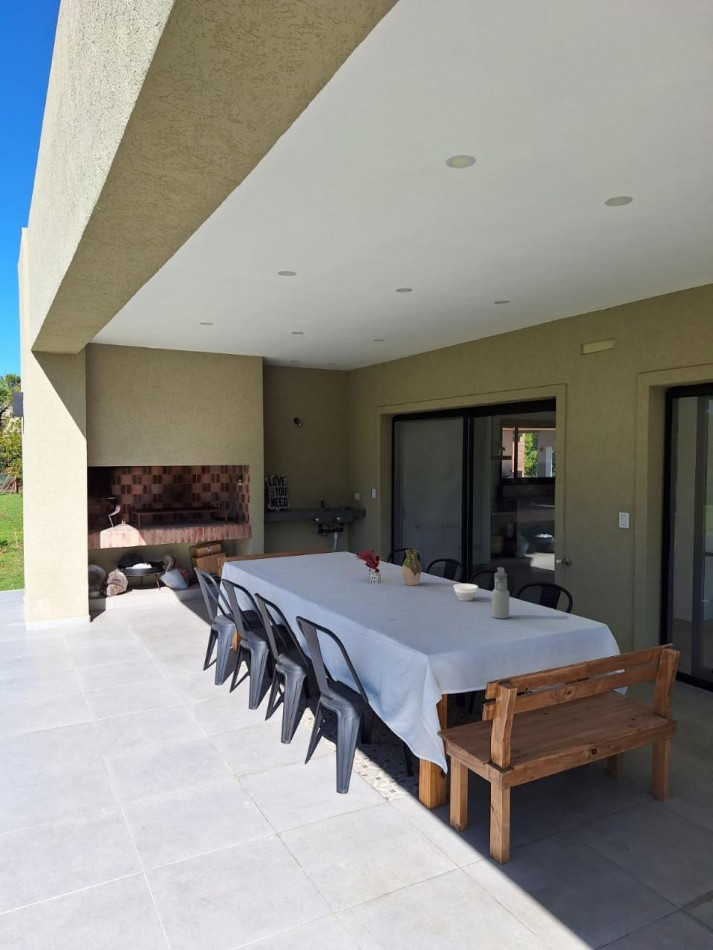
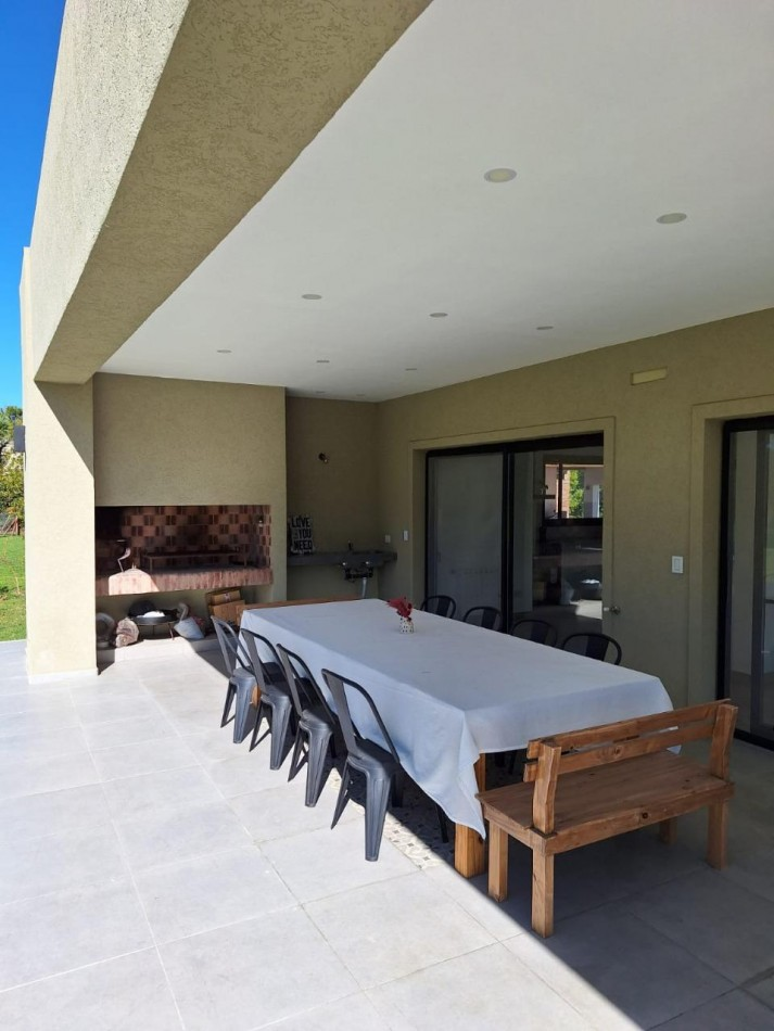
- pitcher (411, 567)
- bowl (465, 592)
- water bottle (500, 592)
